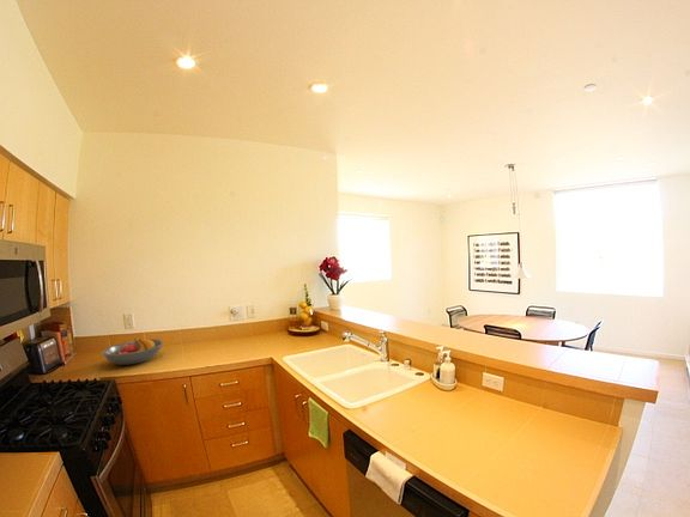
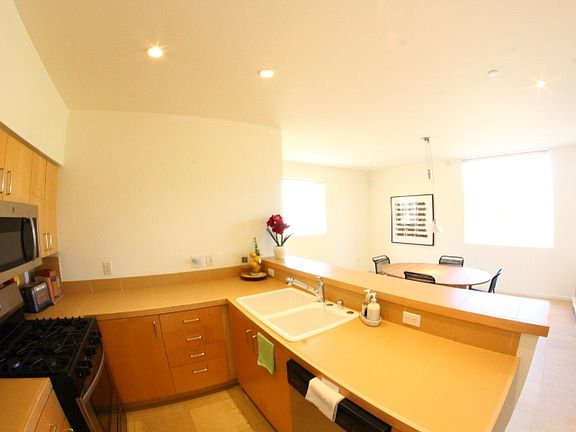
- fruit bowl (134, 351)
